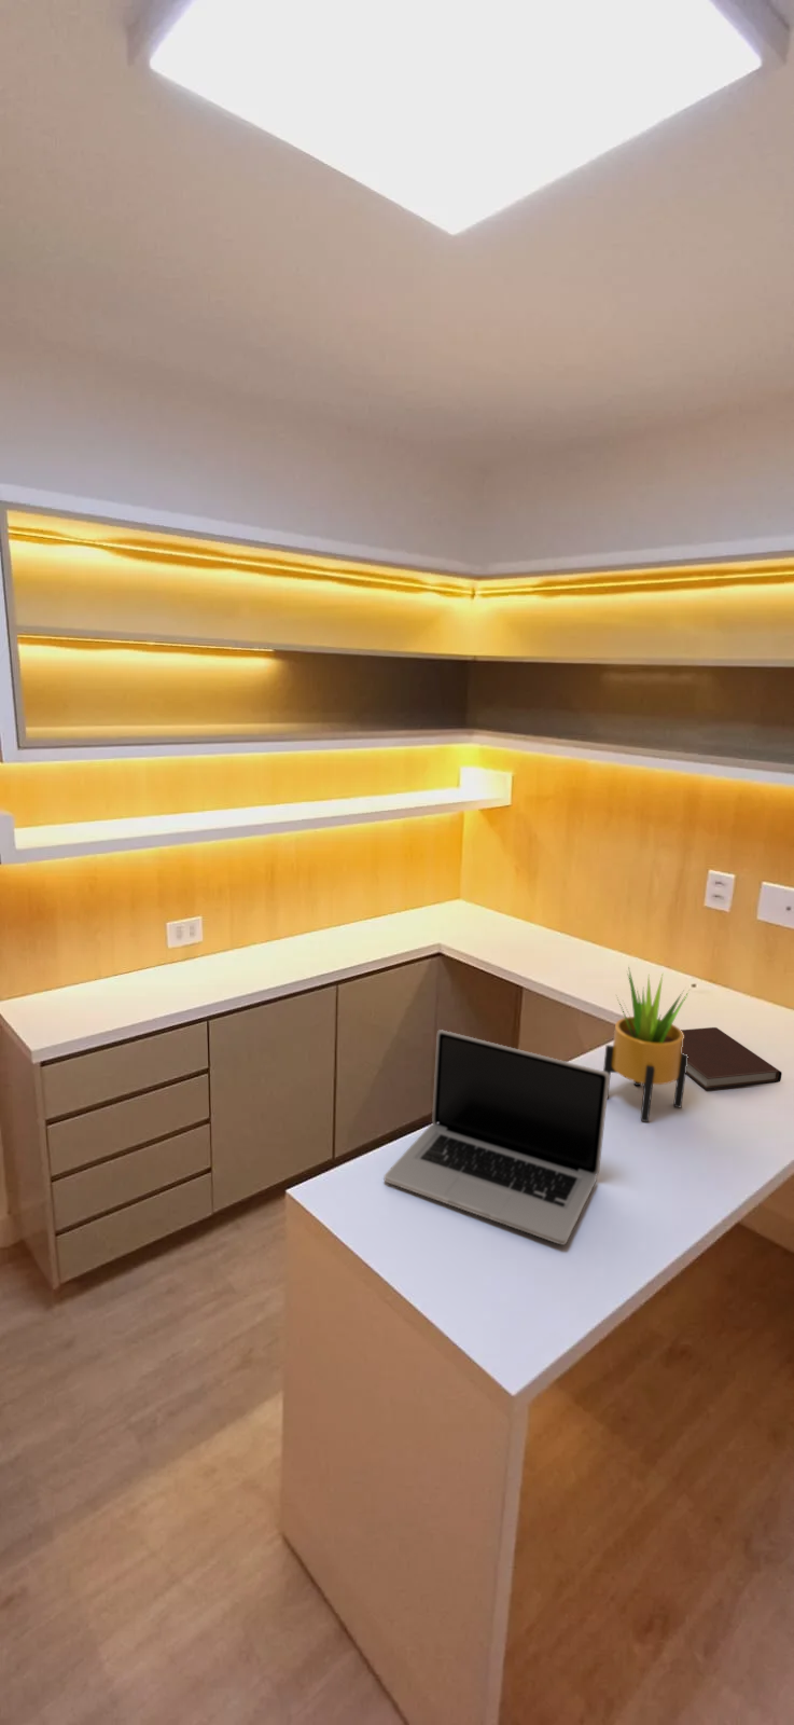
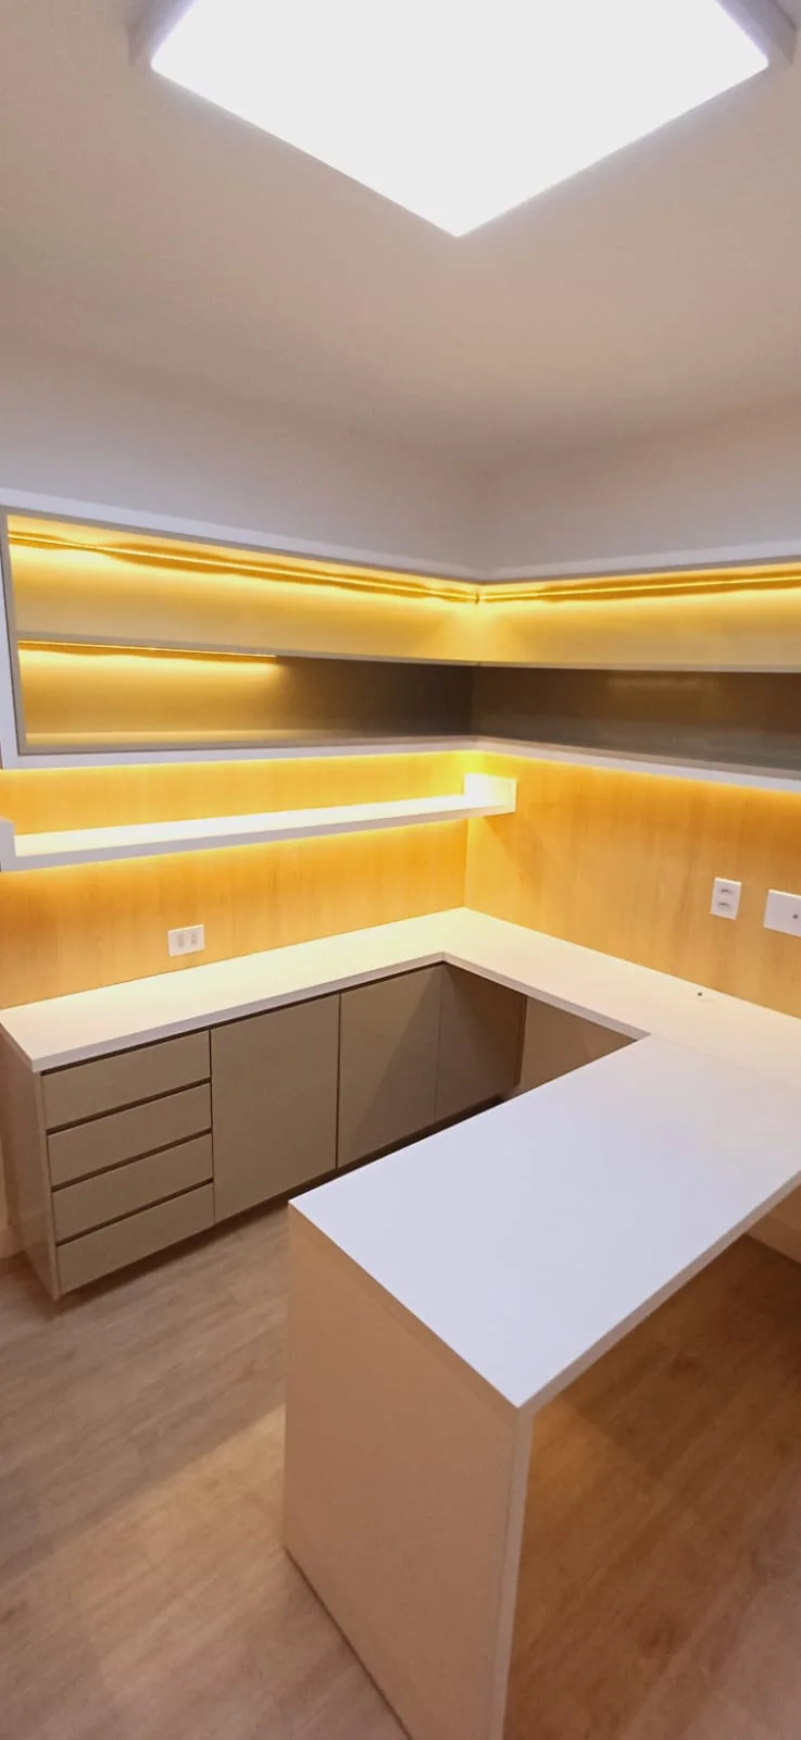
- laptop (496, 1128)
- notebook (713, 1055)
- potted plant (648, 1041)
